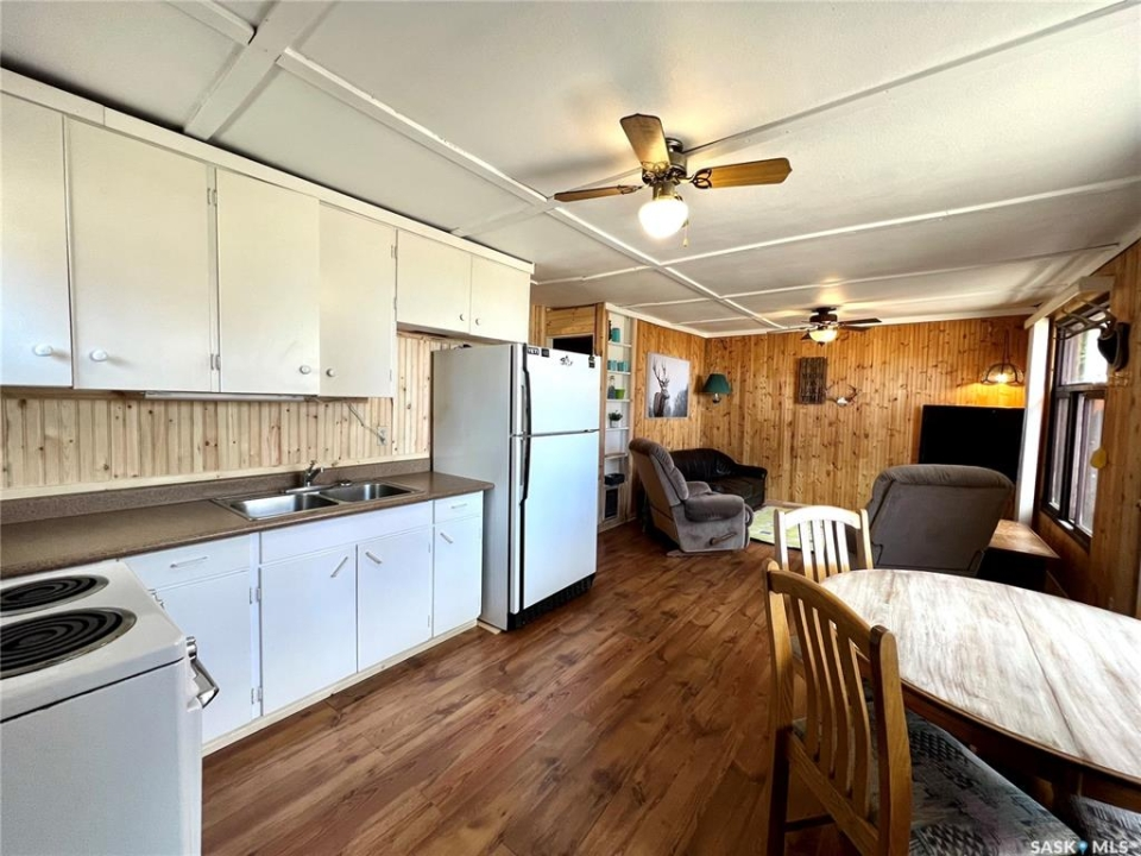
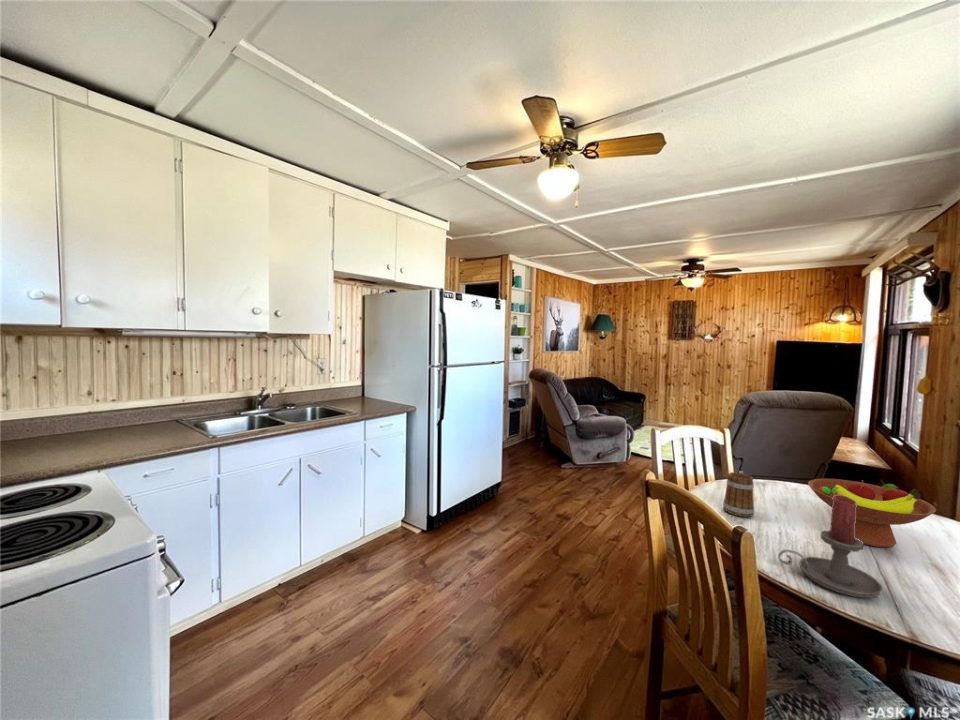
+ candle holder (829, 536)
+ fruit bowl (865, 507)
+ mug (739, 491)
